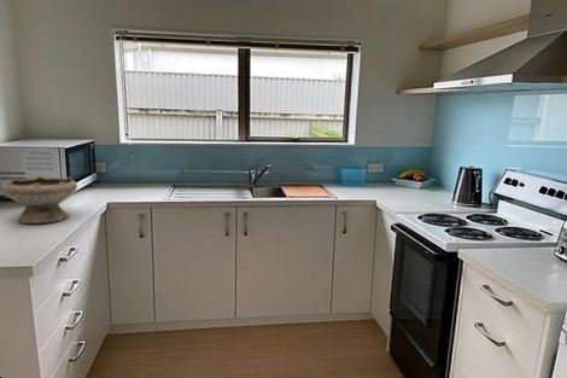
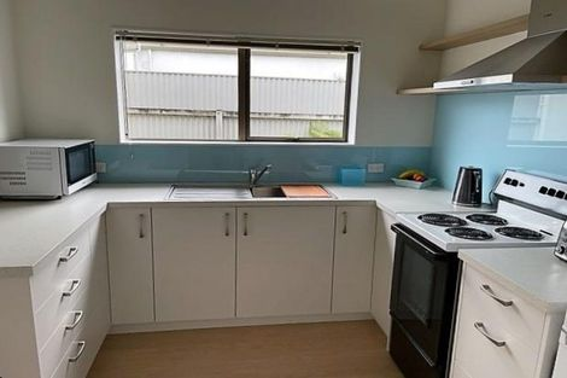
- bowl (41, 198)
